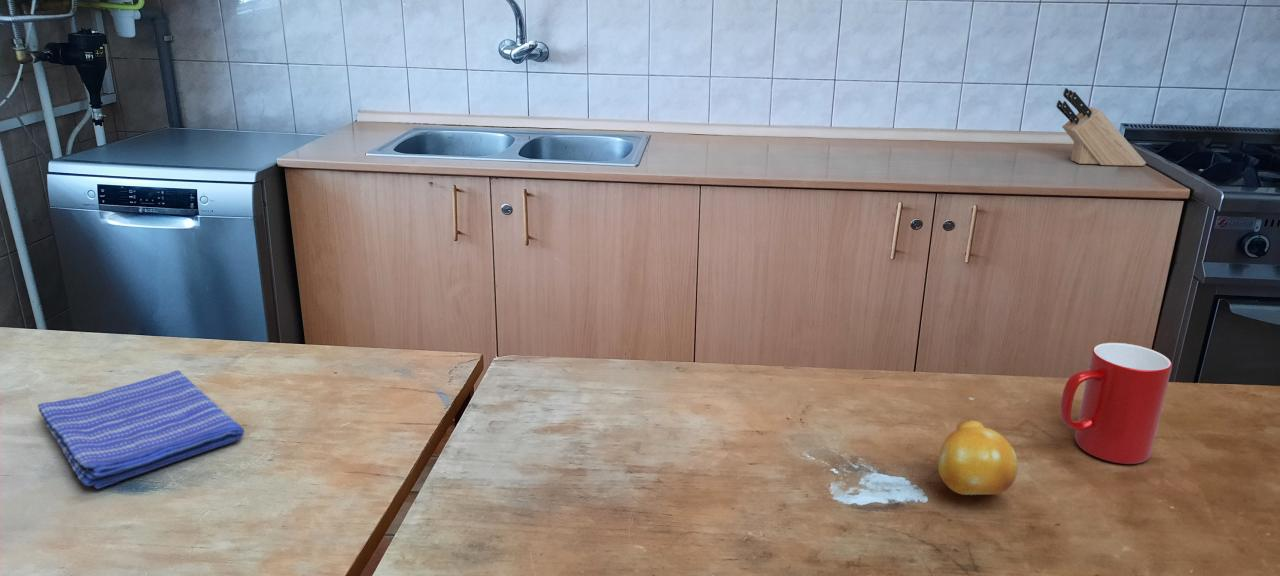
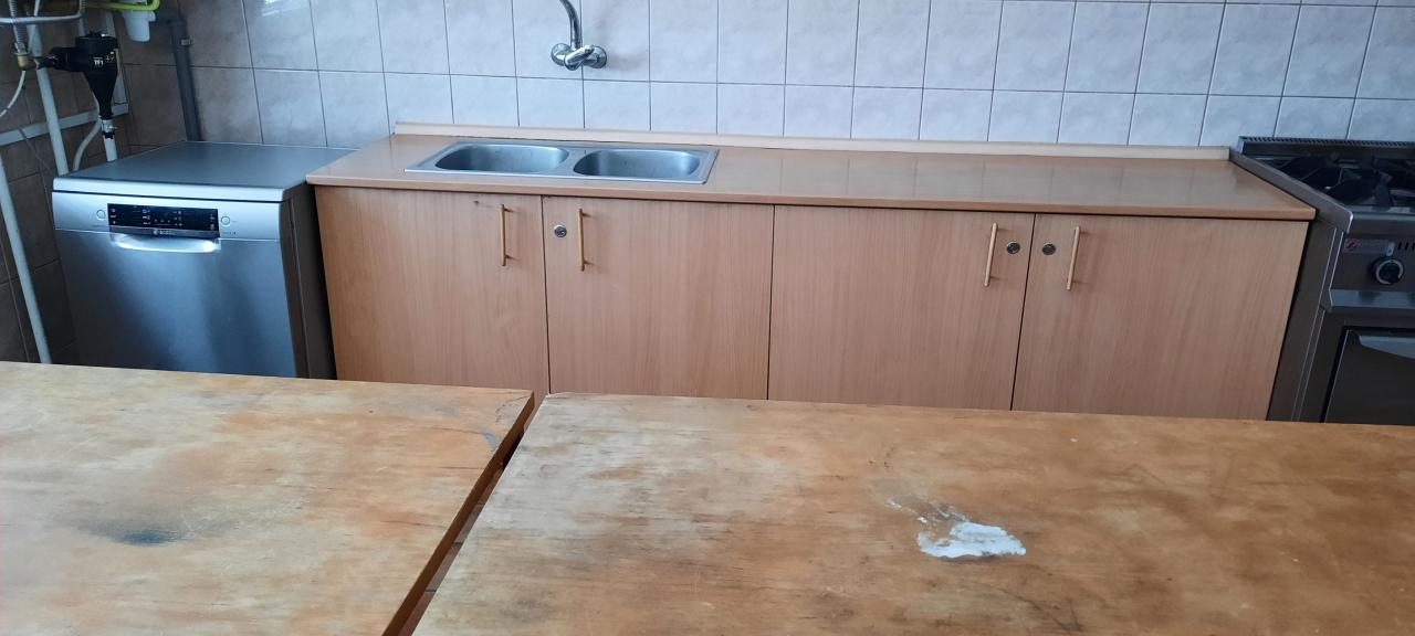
- knife block (1100, 126)
- fruit (976, 463)
- cup (1106, 401)
- dish towel (139, 419)
